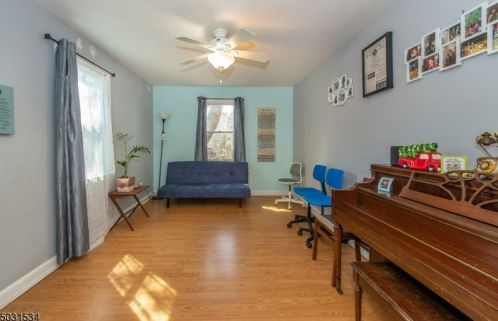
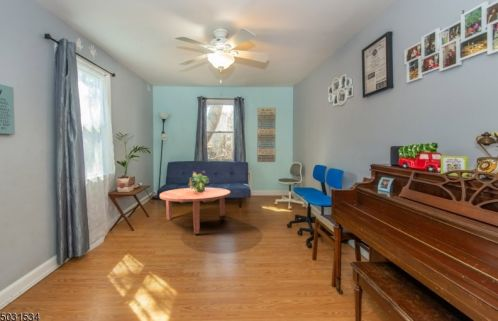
+ coffee table (196, 207)
+ potted plant (199, 181)
